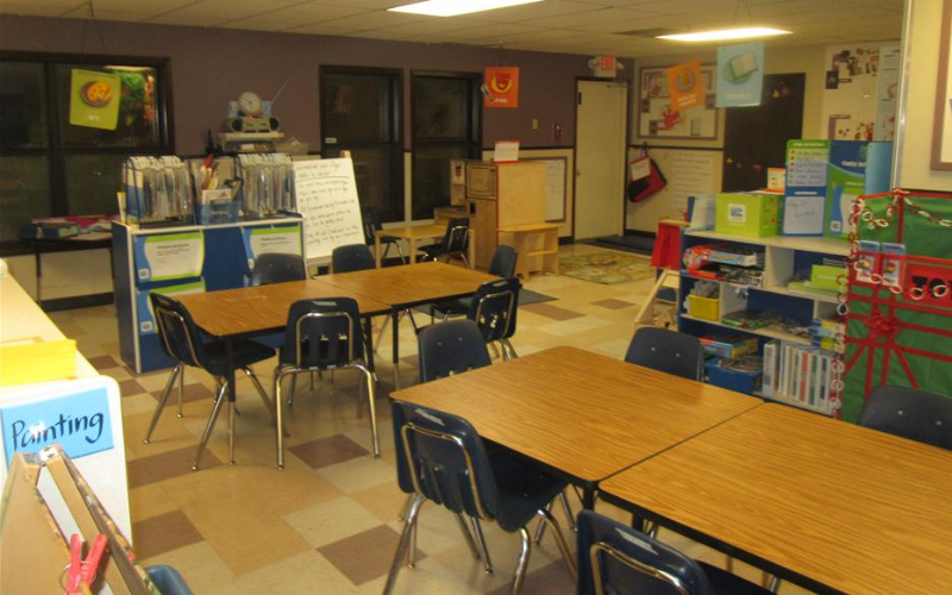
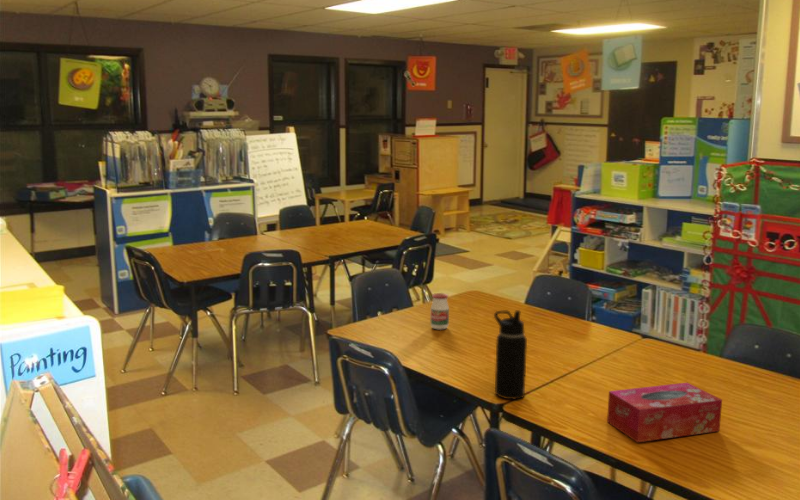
+ jar (439, 311)
+ water bottle (509, 350)
+ tissue box (663, 410)
